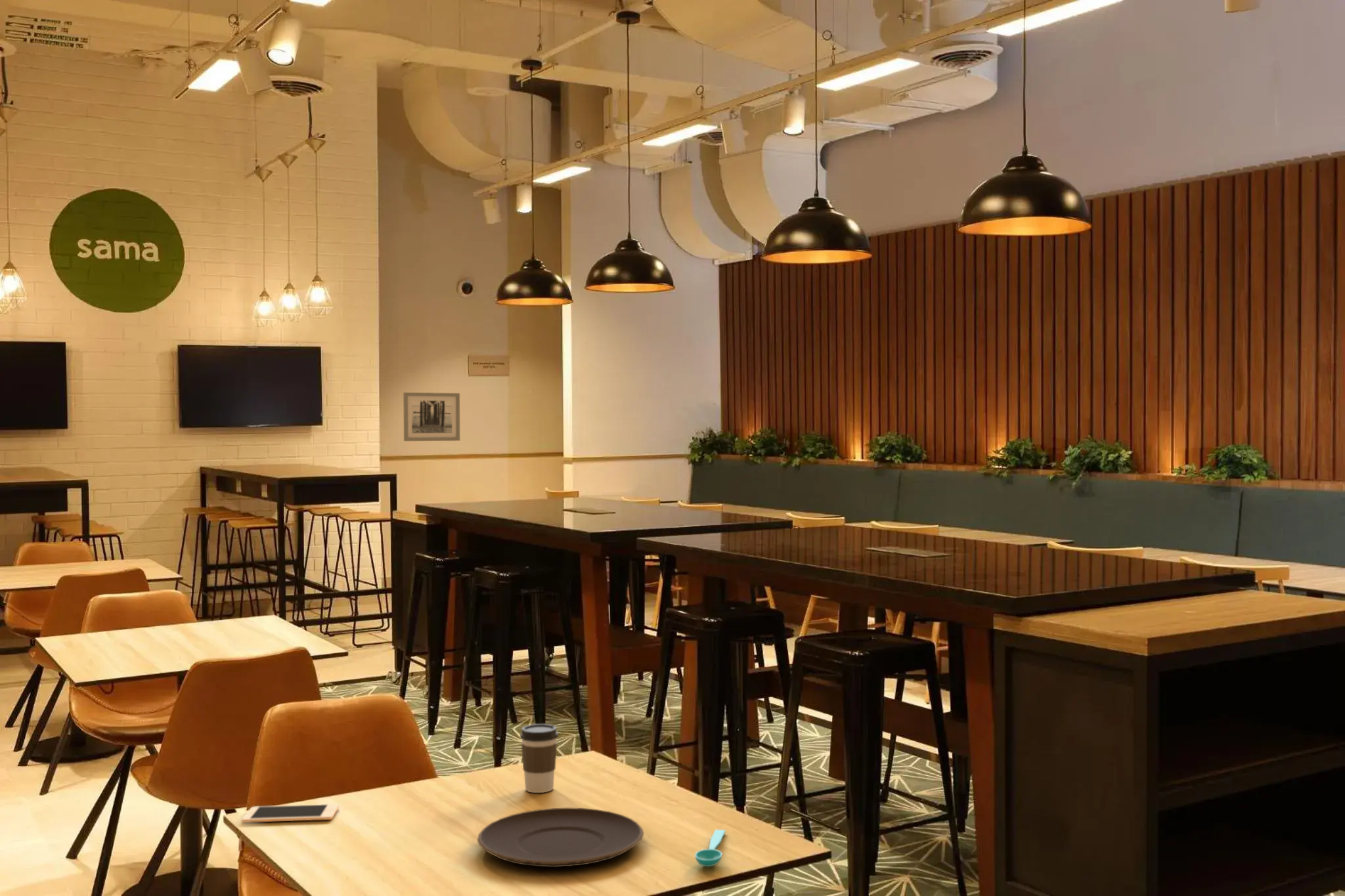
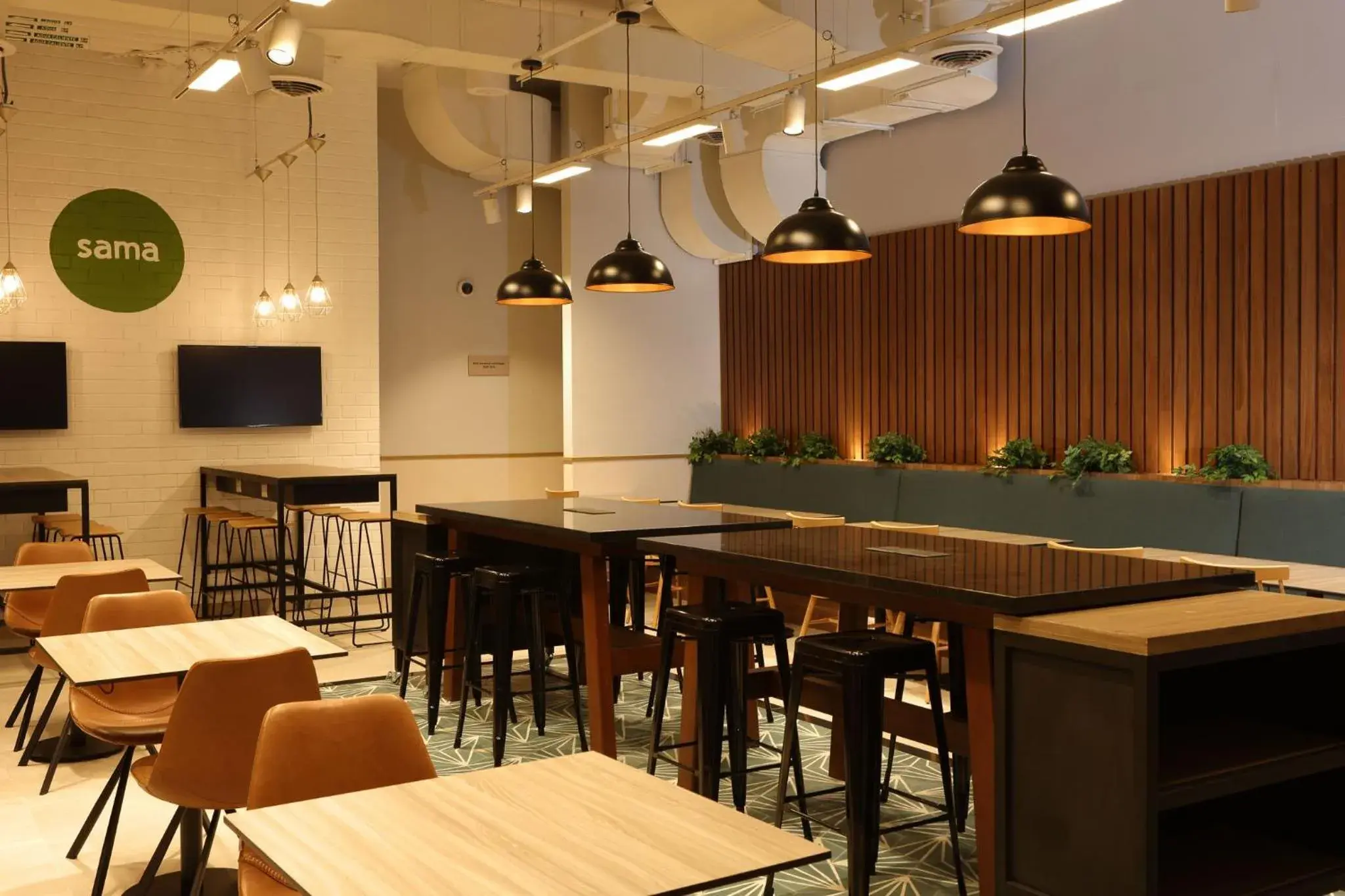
- cell phone (291, 813)
- spoon (713, 845)
- wall art (432, 417)
- coffee cup (539, 758)
- plate (561, 839)
